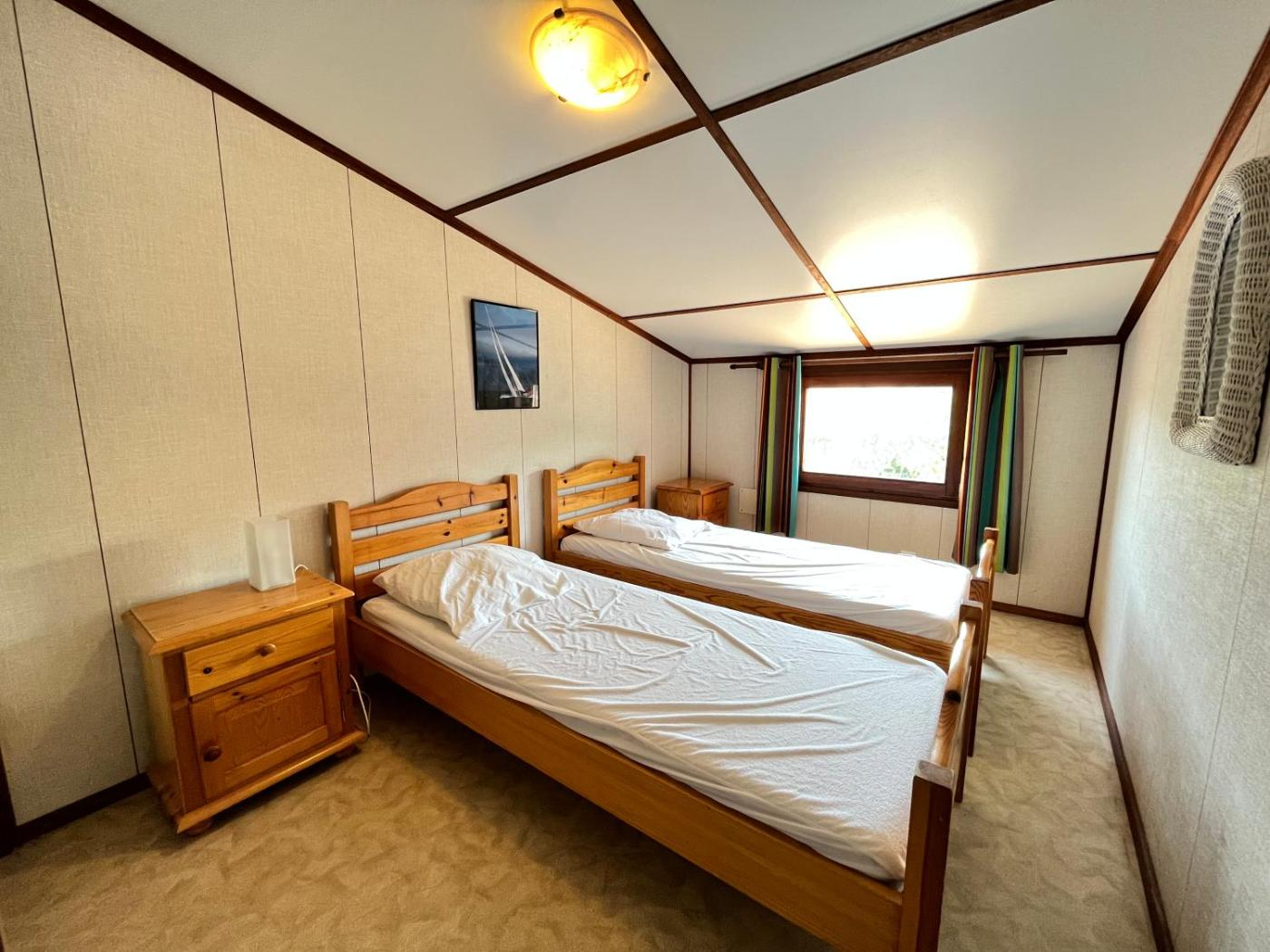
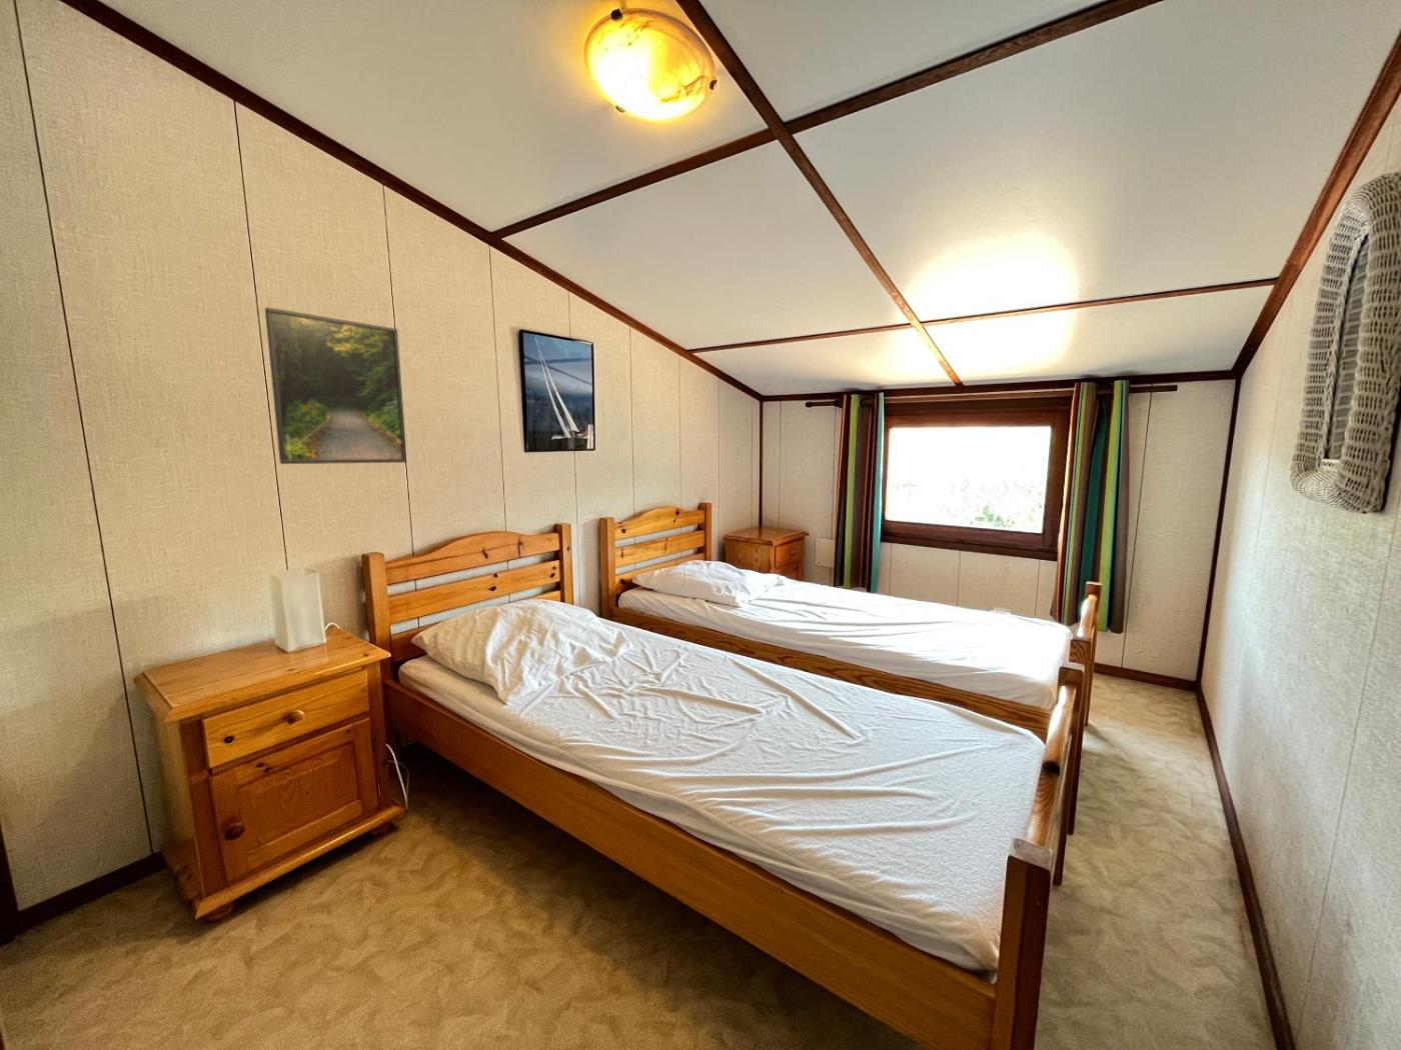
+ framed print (342, 392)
